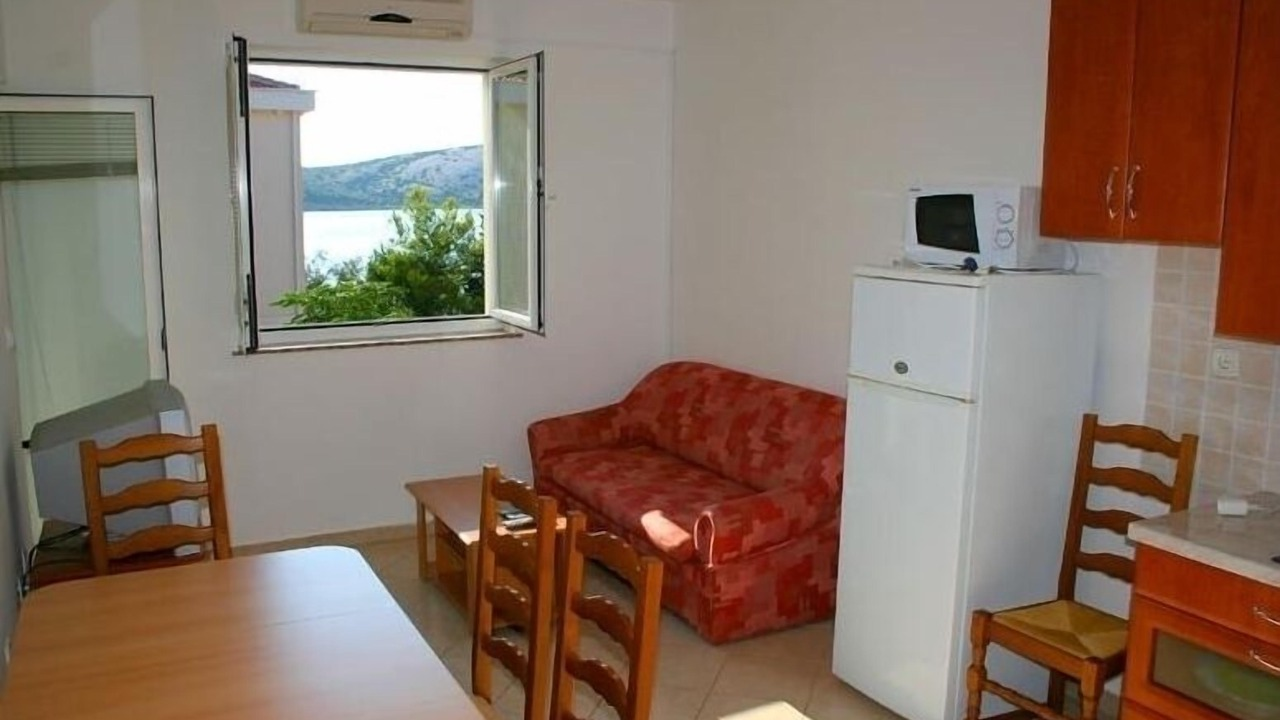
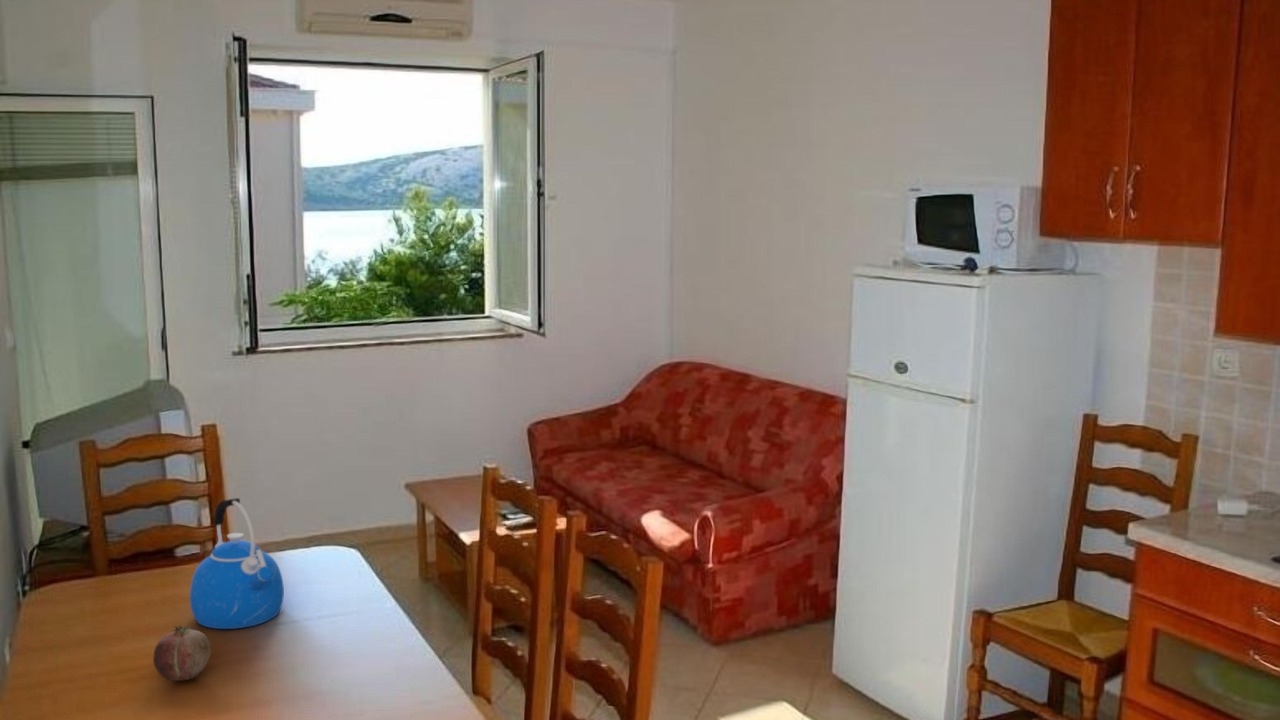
+ fruit (182, 651)
+ kettle (241, 560)
